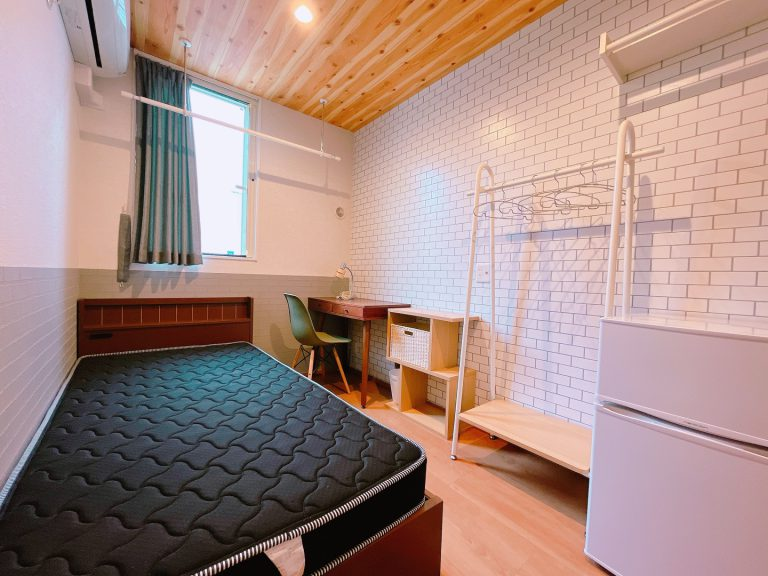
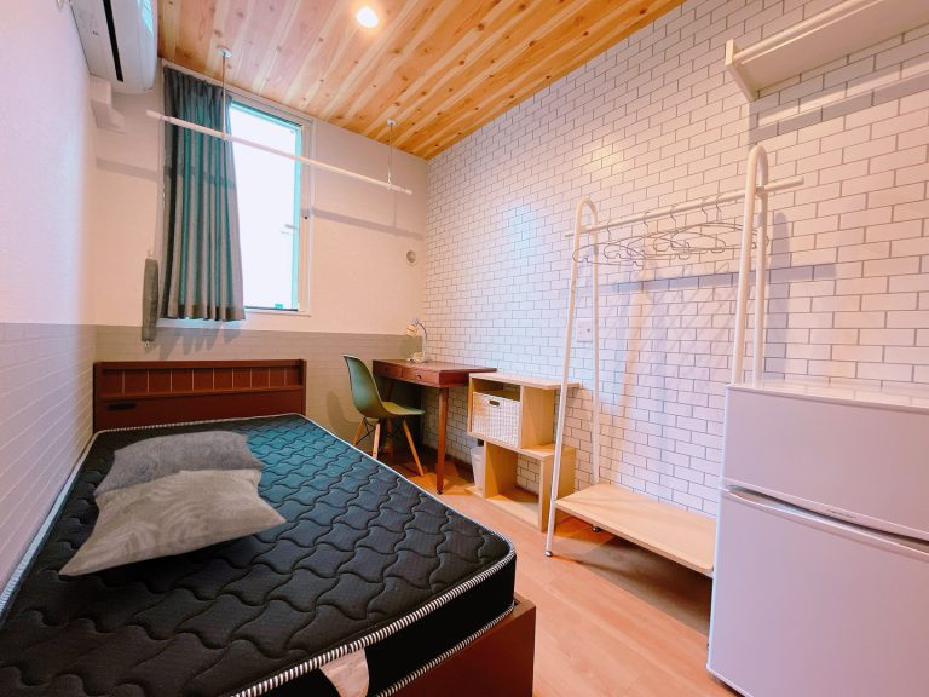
+ pillow (186, 459)
+ decorative pillow (187, 508)
